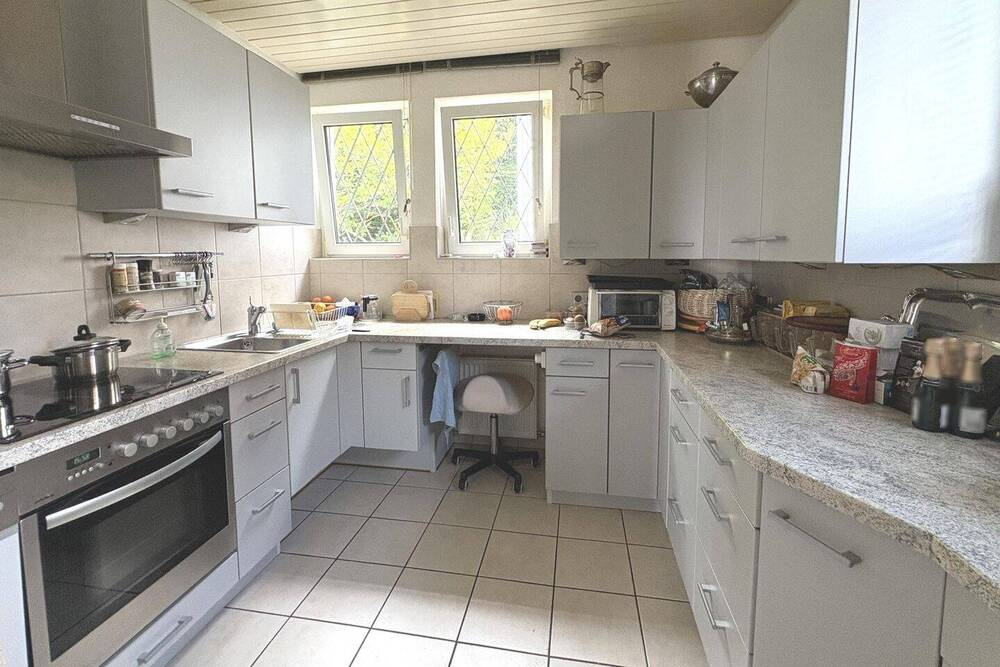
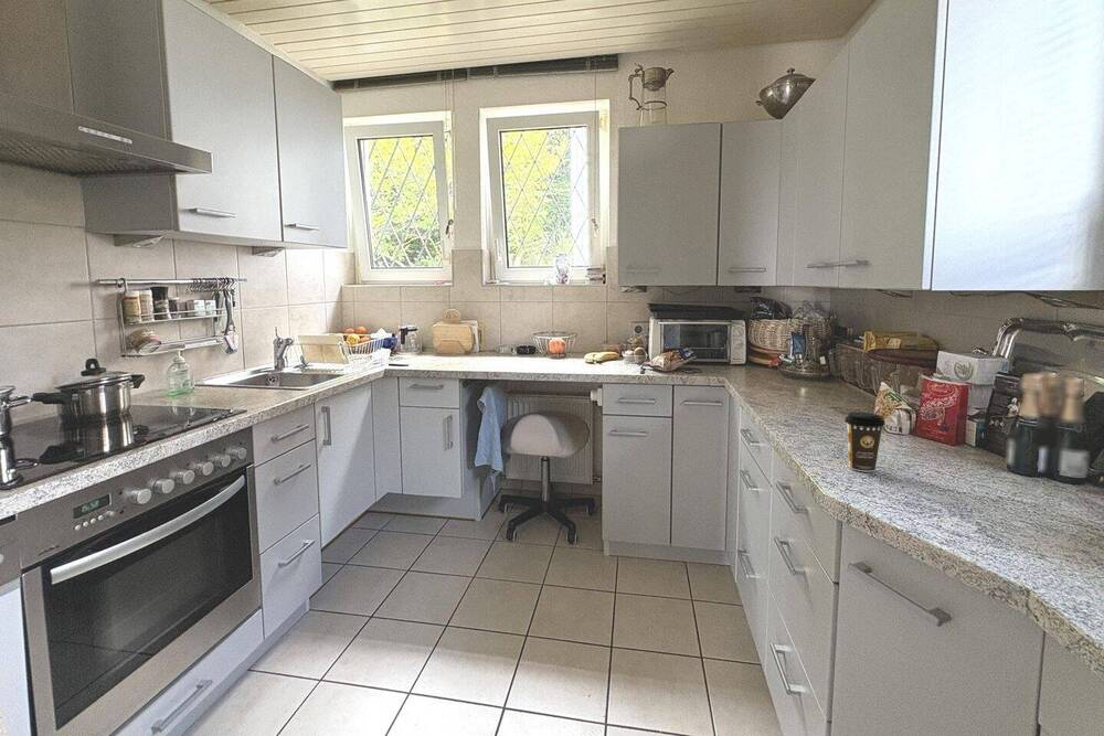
+ coffee cup (862, 441)
